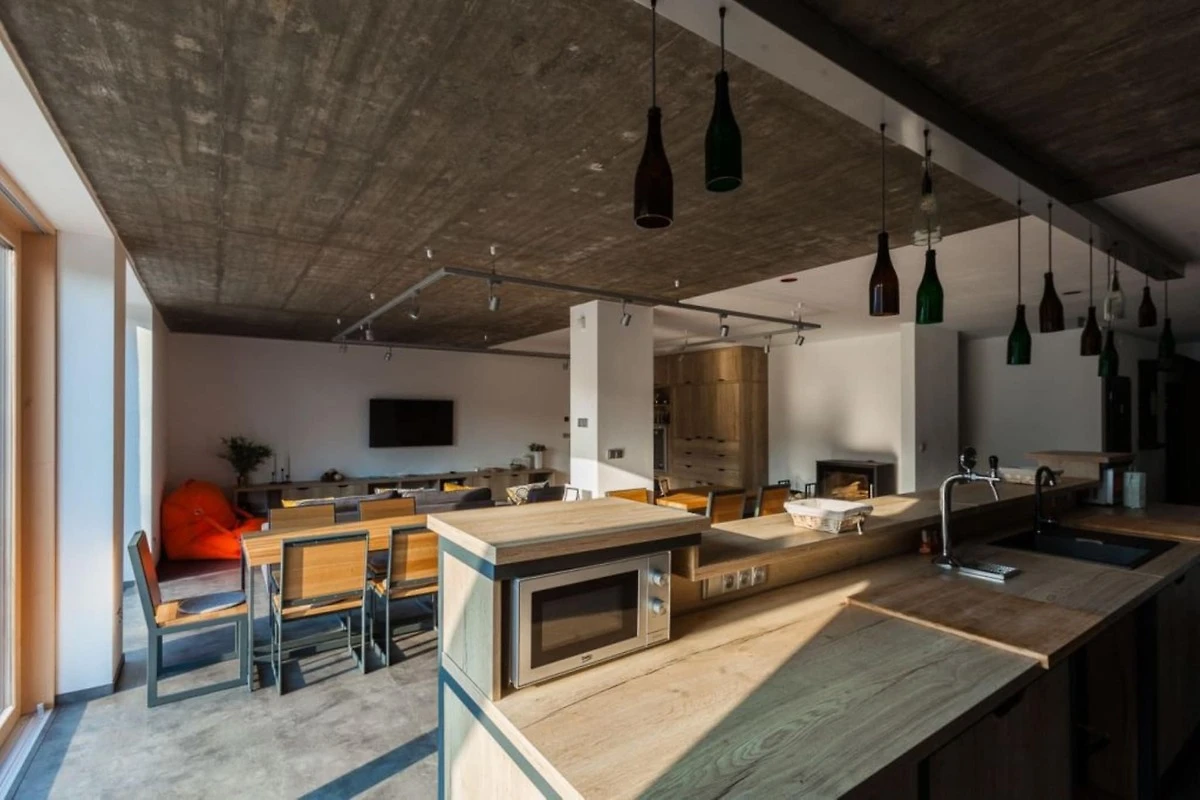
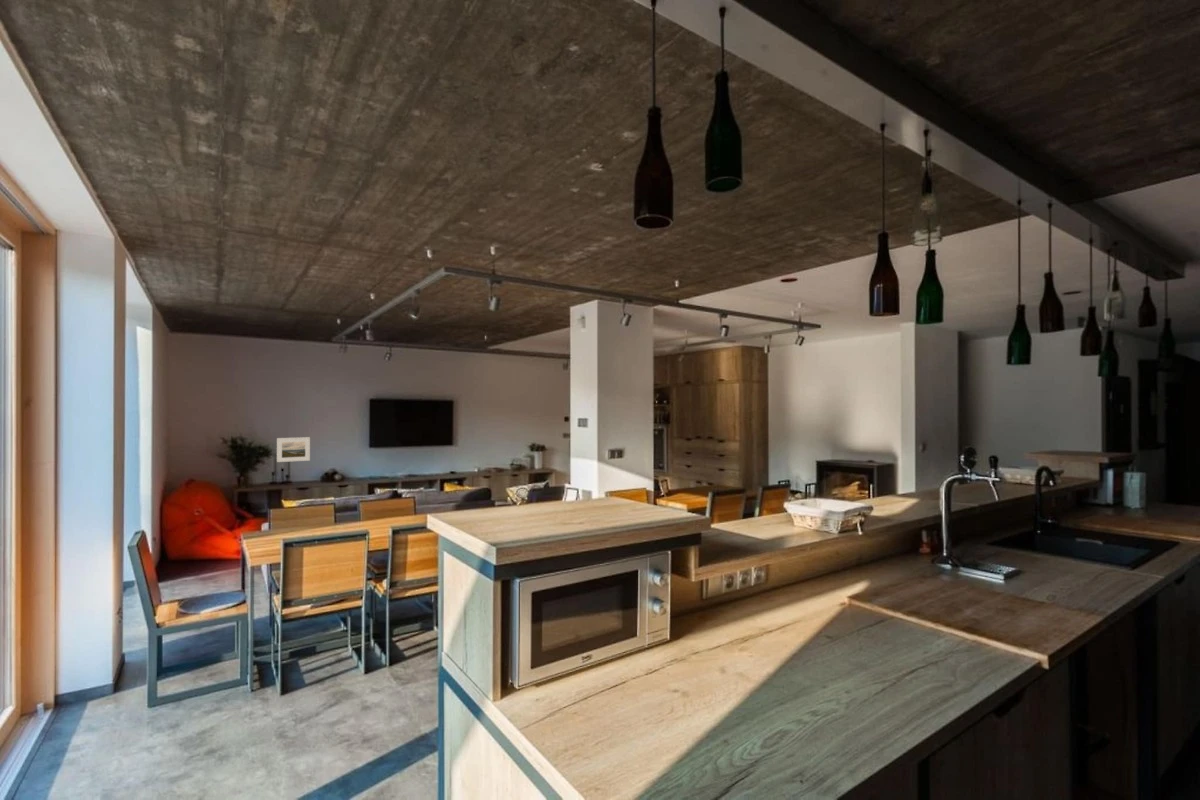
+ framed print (293, 449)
